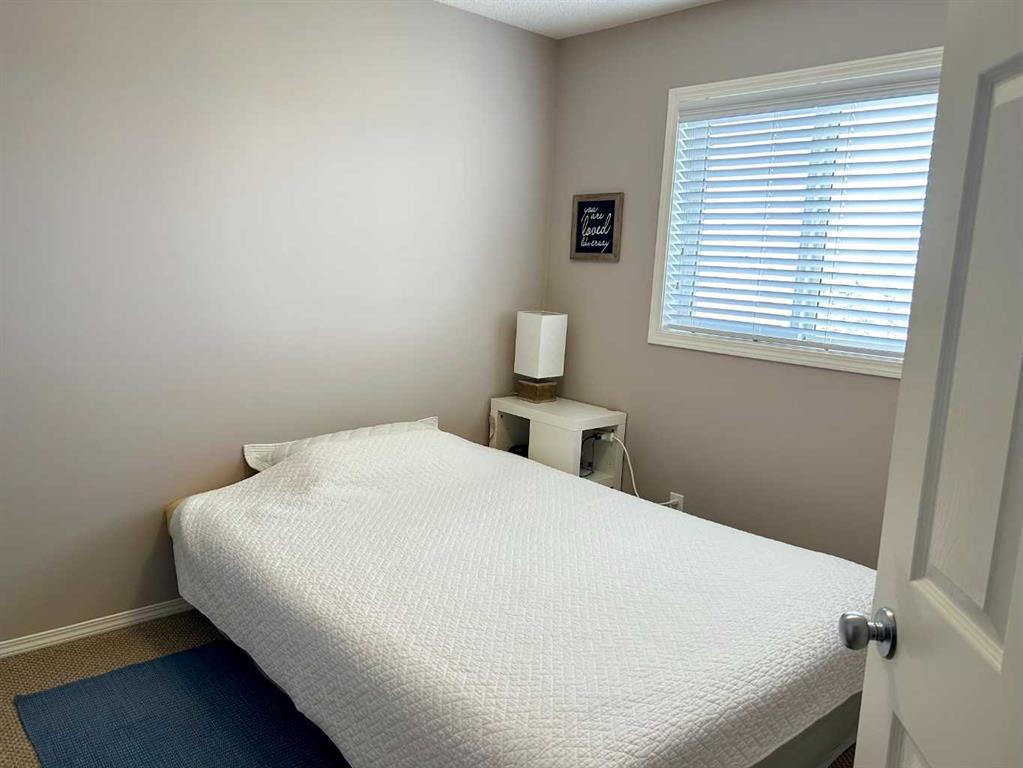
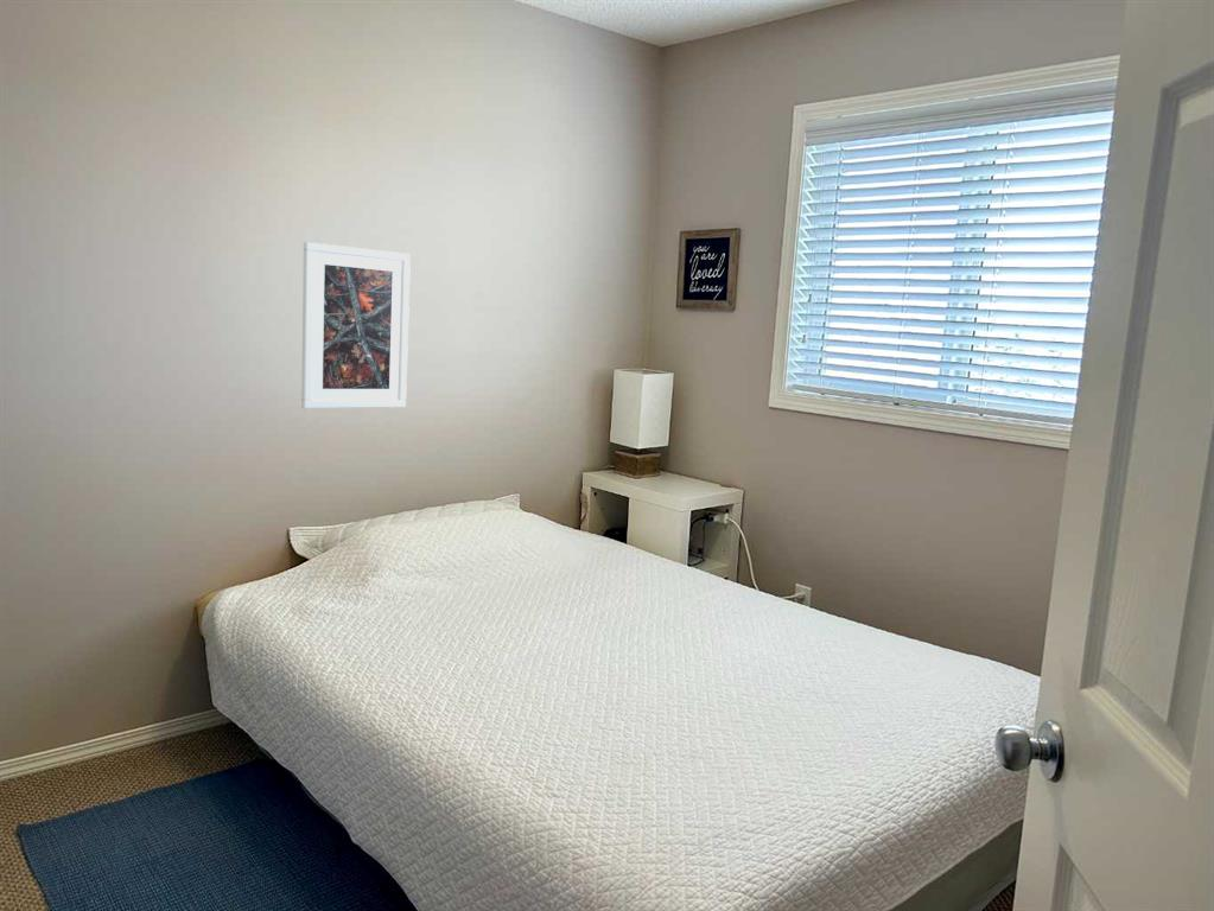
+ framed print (357, 329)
